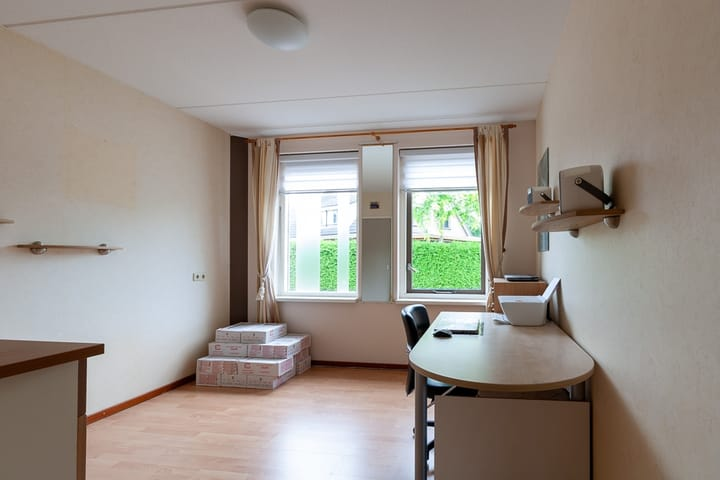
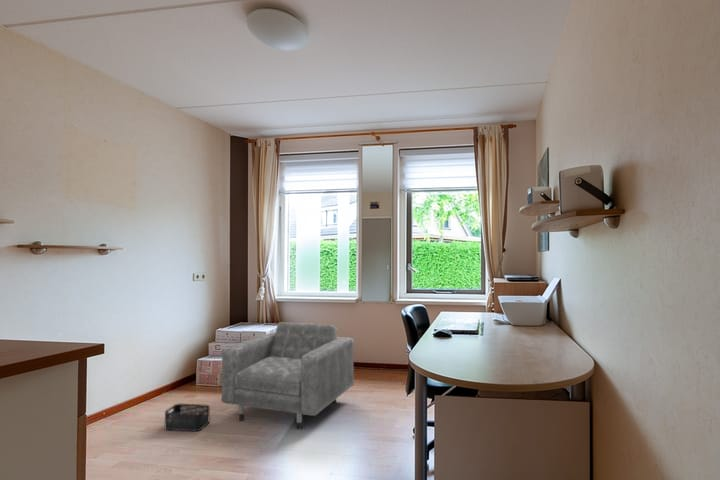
+ armchair (291, 368)
+ storage bin (187, 417)
